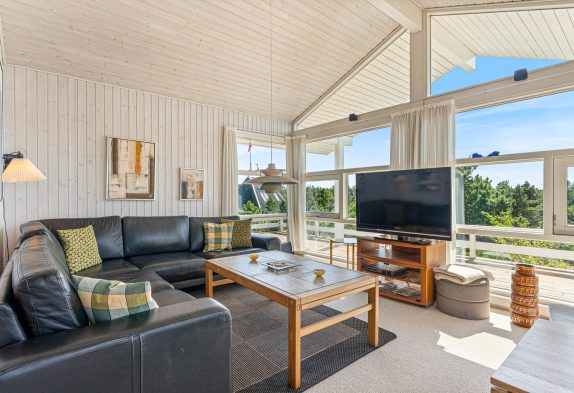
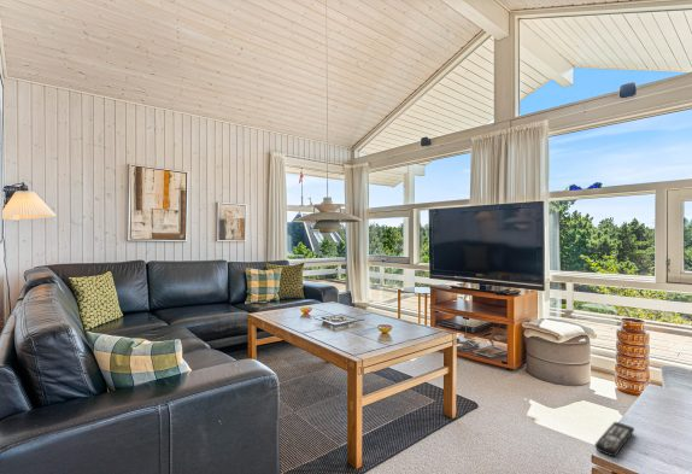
+ remote control (615, 438)
